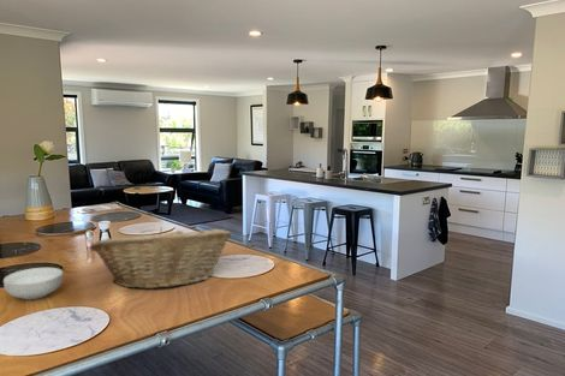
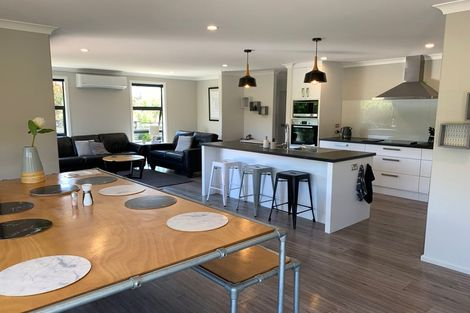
- fruit basket (163, 250)
- cereal bowl (34, 285)
